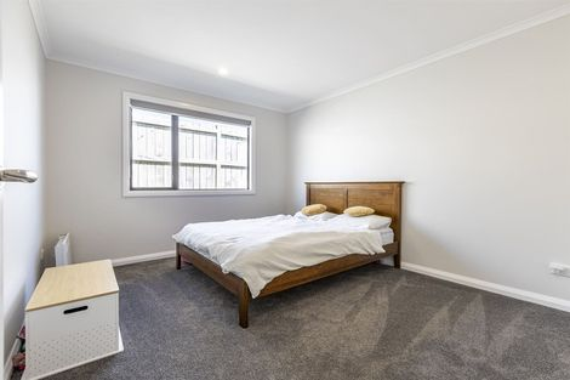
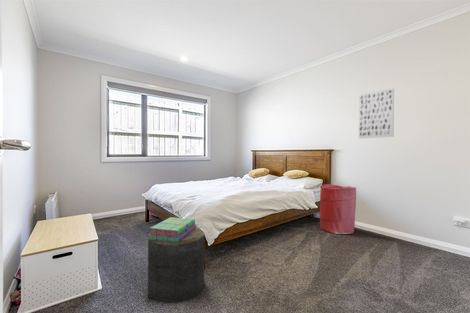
+ stool (176, 259)
+ laundry hamper (337, 206)
+ wall art (375, 114)
+ stack of books (173, 228)
